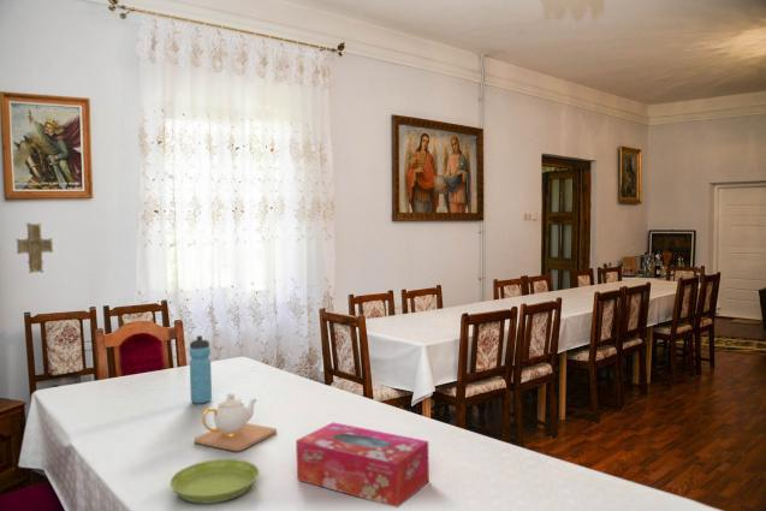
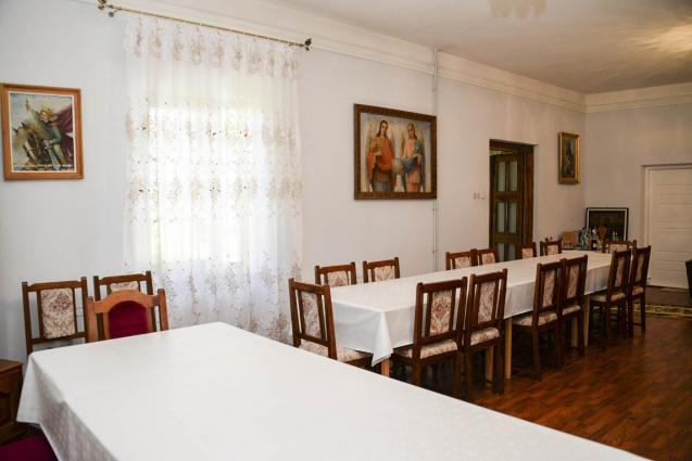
- water bottle (200, 368)
- tissue box (362, 461)
- decorative cross (35, 248)
- teapot (234, 415)
- saucer (215, 481)
